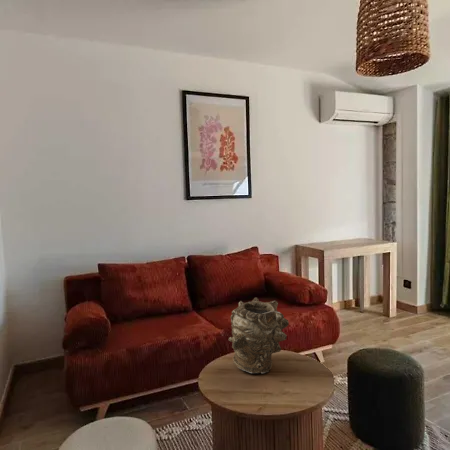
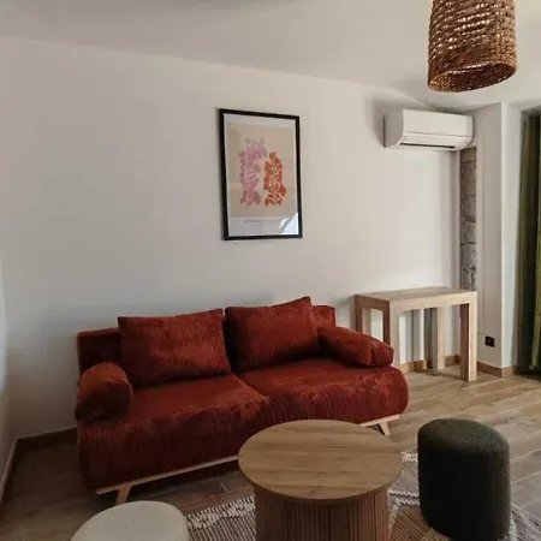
- vase (256, 334)
